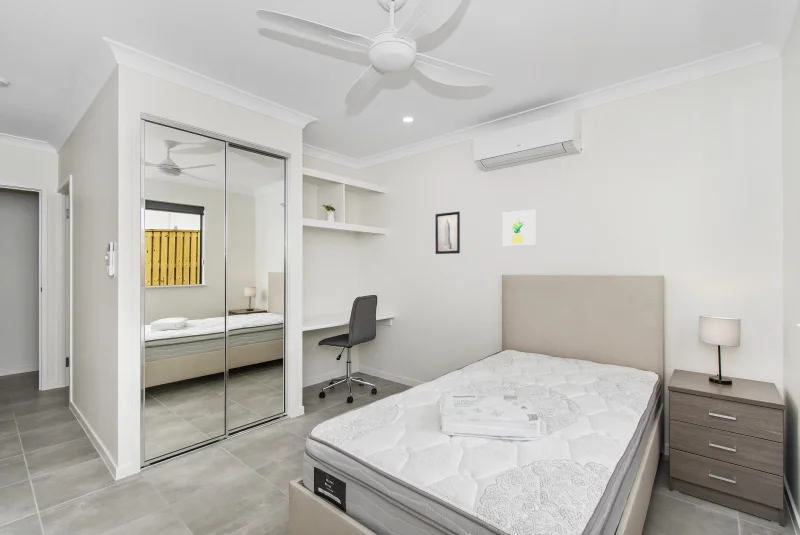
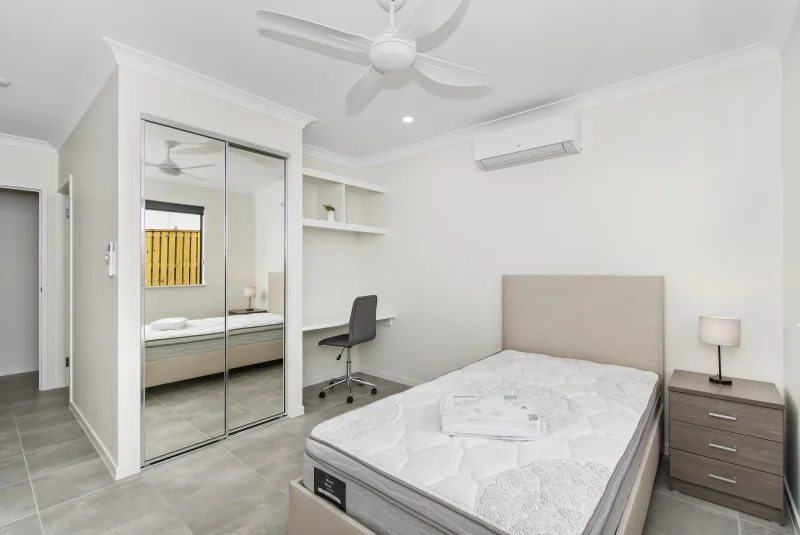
- wall art (447, 233)
- wall art (518, 228)
